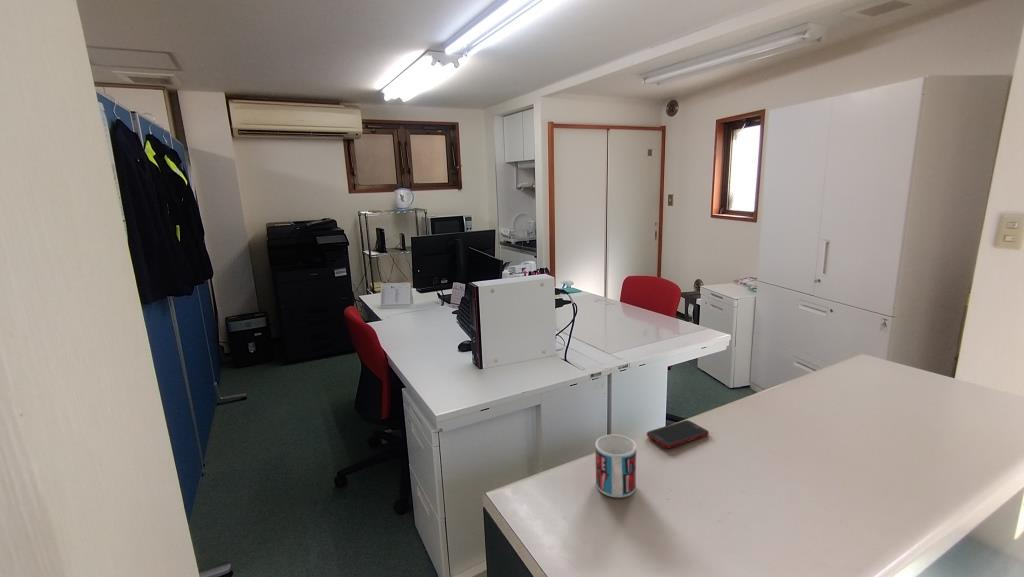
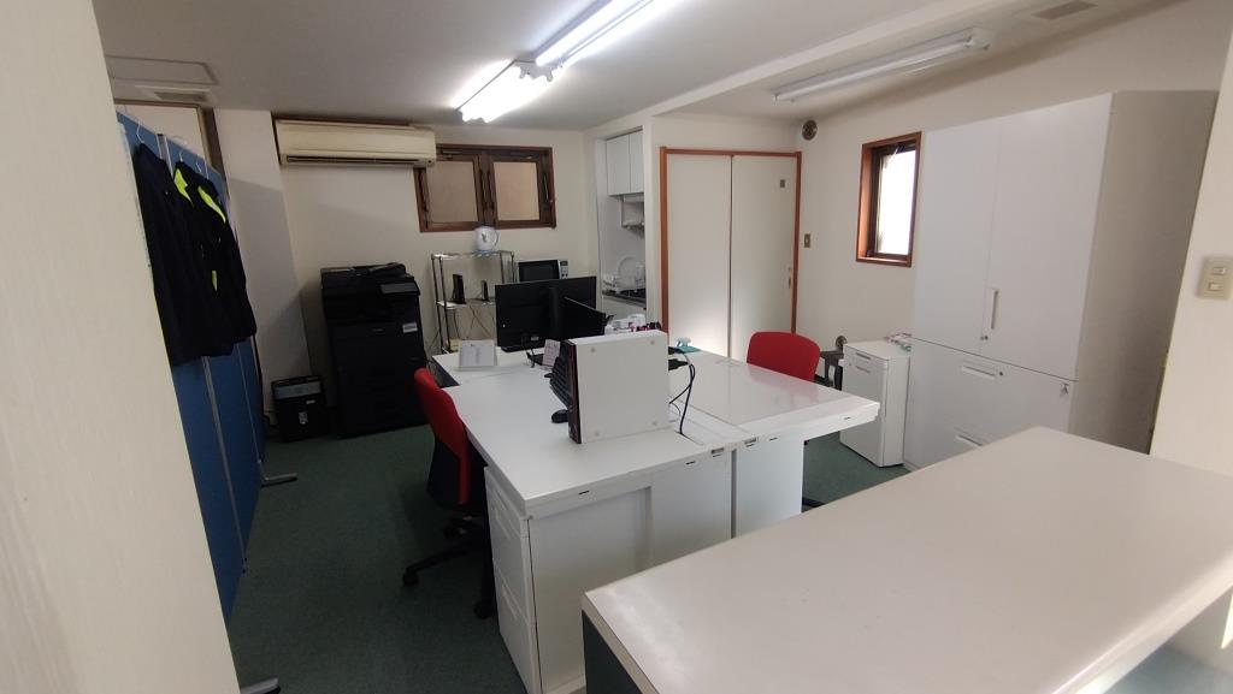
- cell phone (677, 433)
- mug (618, 469)
